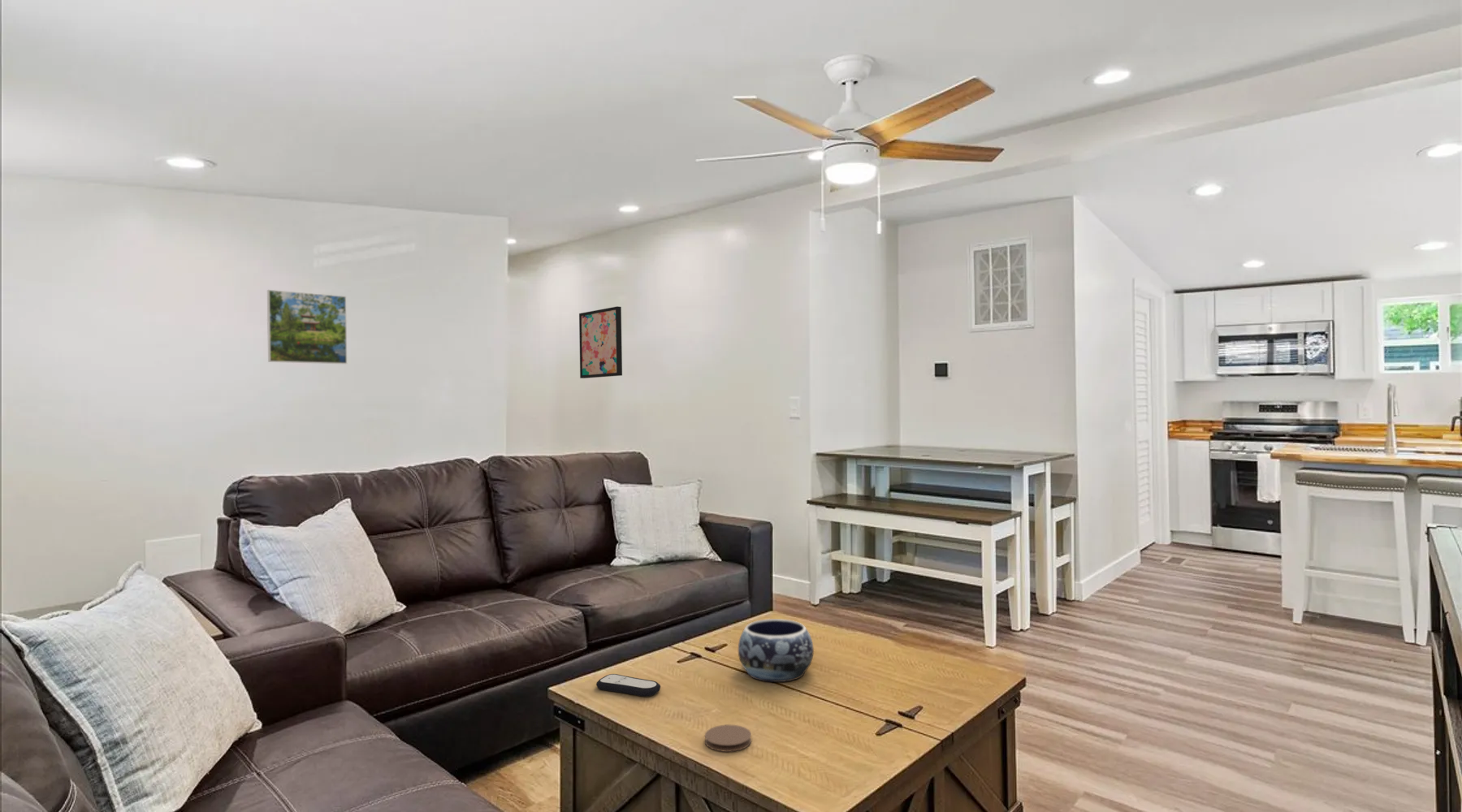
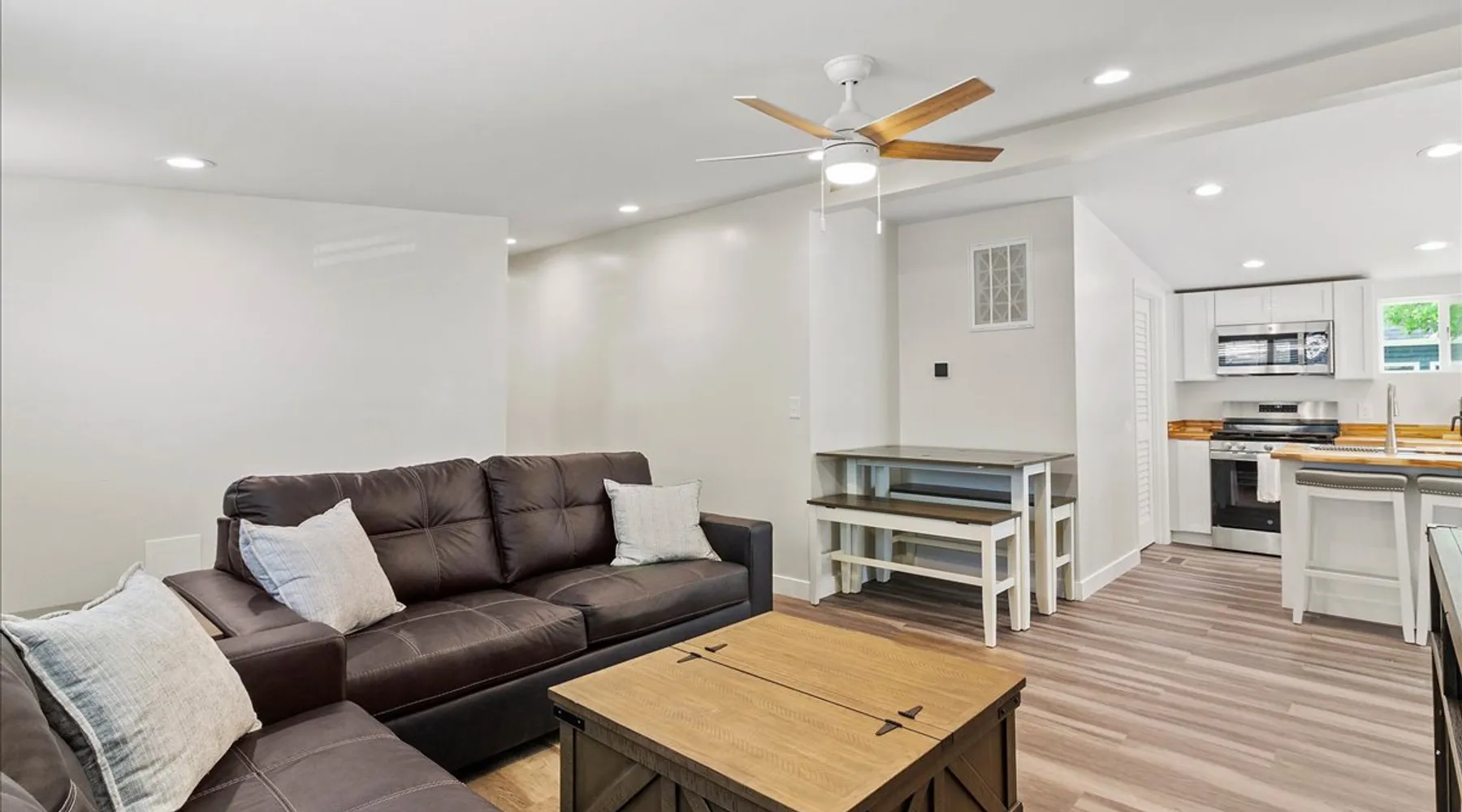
- remote control (629, 685)
- wall art (599, 343)
- decorative bowl (776, 649)
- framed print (308, 328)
- coaster (728, 737)
